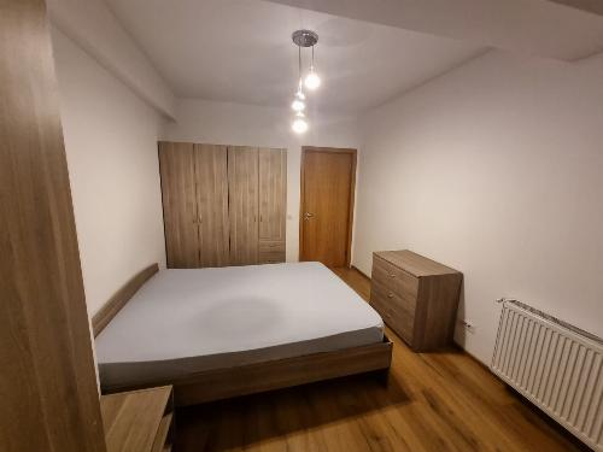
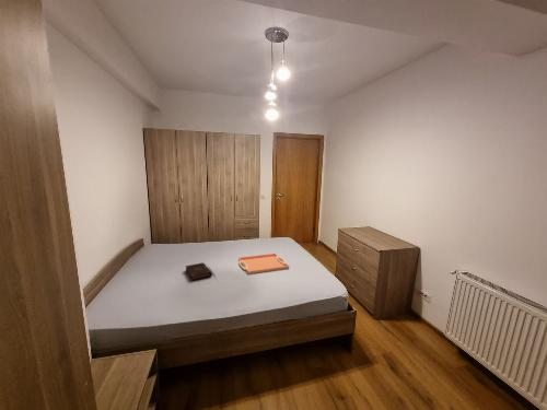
+ serving tray (263, 262)
+ book (198, 270)
